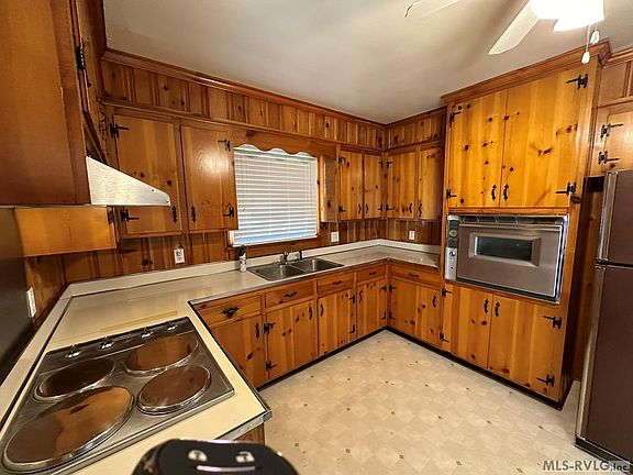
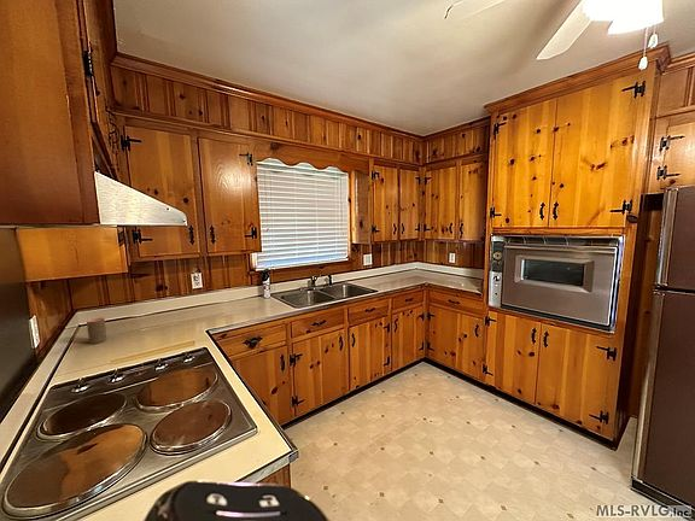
+ cup (97, 330)
